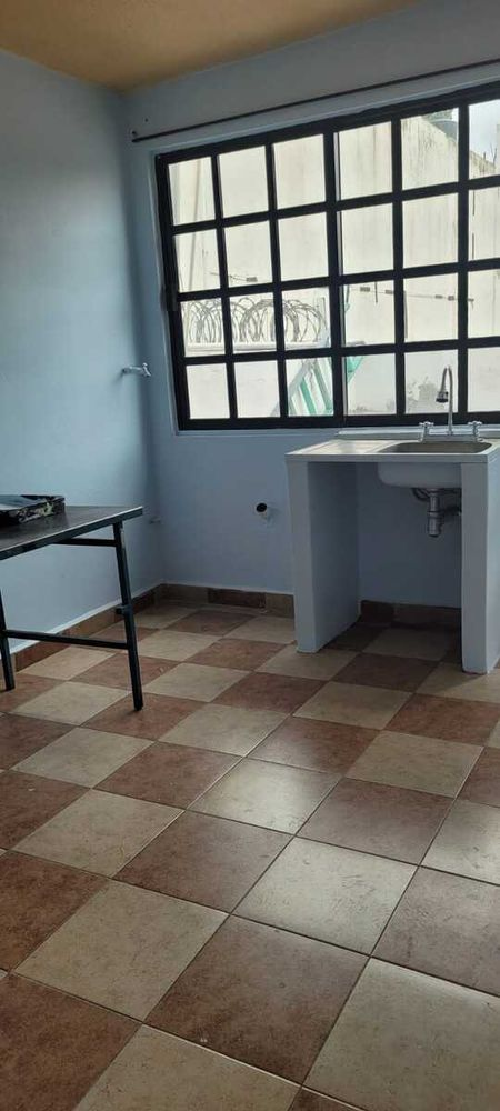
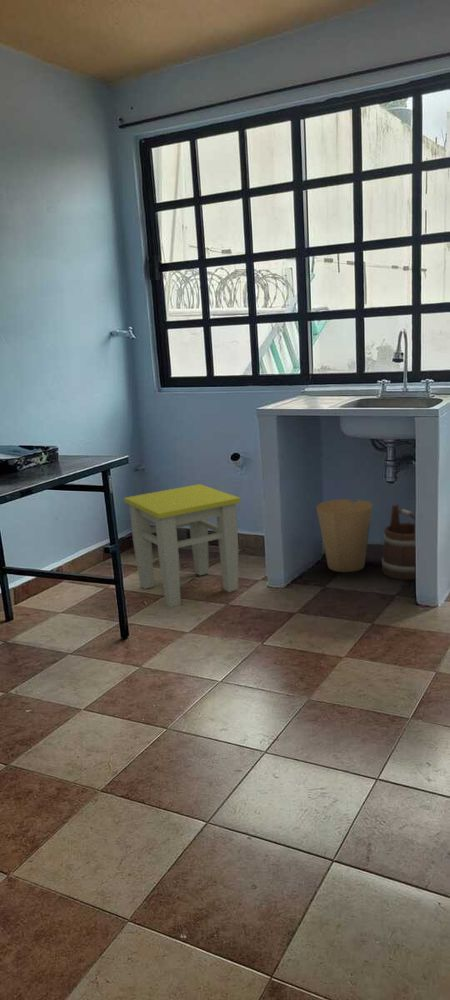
+ bucket (406, 540)
+ trash can (345, 536)
+ stool (184, 543)
